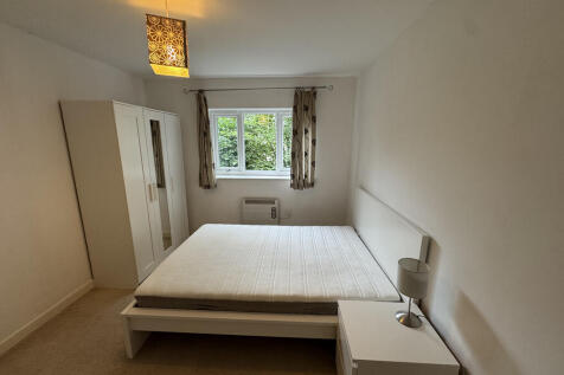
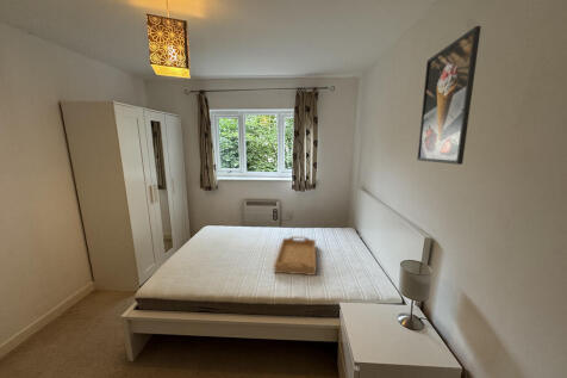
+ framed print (442, 106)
+ serving tray (297, 253)
